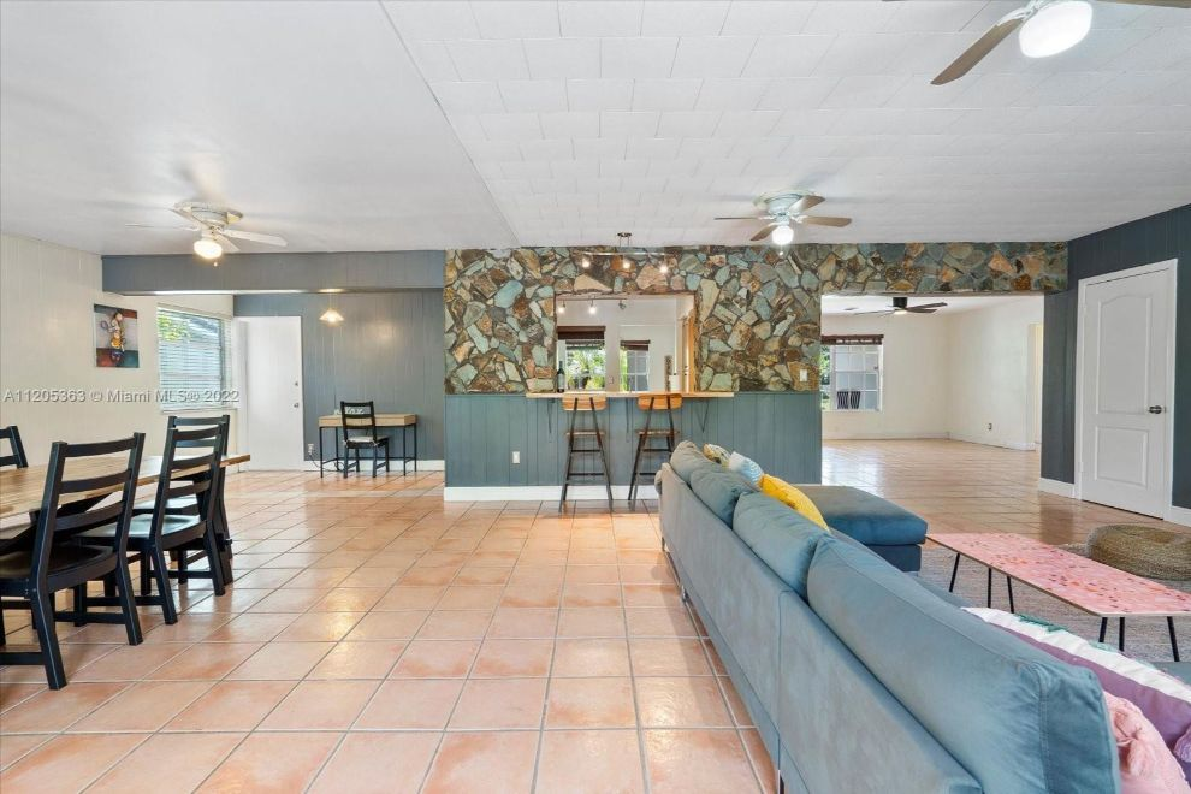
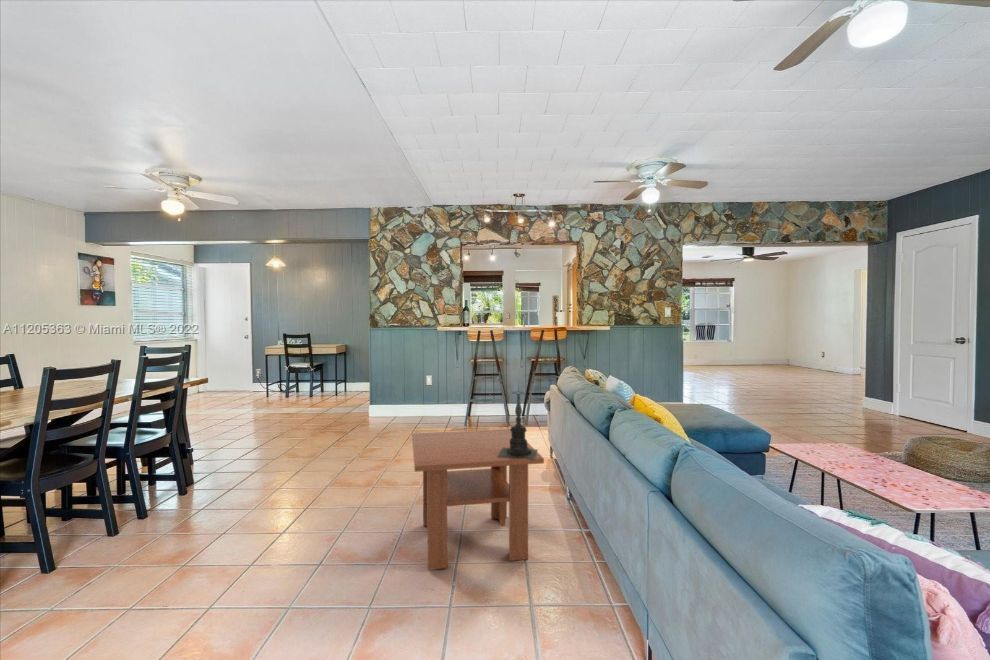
+ candle holder (518, 417)
+ coffee table (471, 492)
